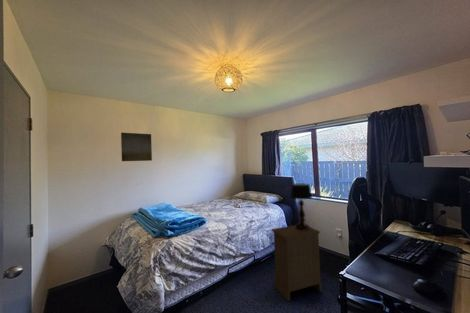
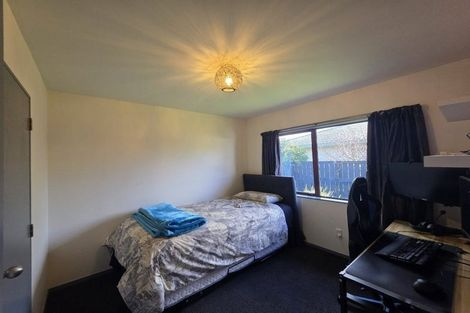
- cabinet (296, 259)
- wall art (137, 147)
- table lamp (301, 206)
